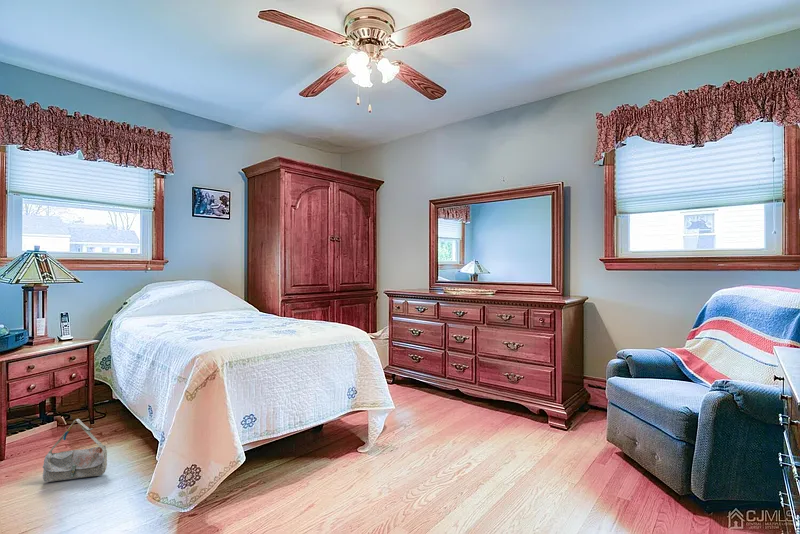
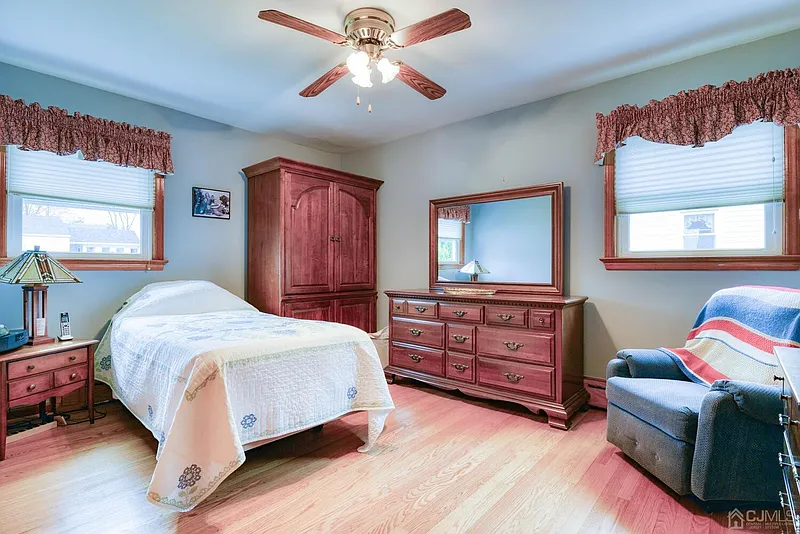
- bag (75, 450)
